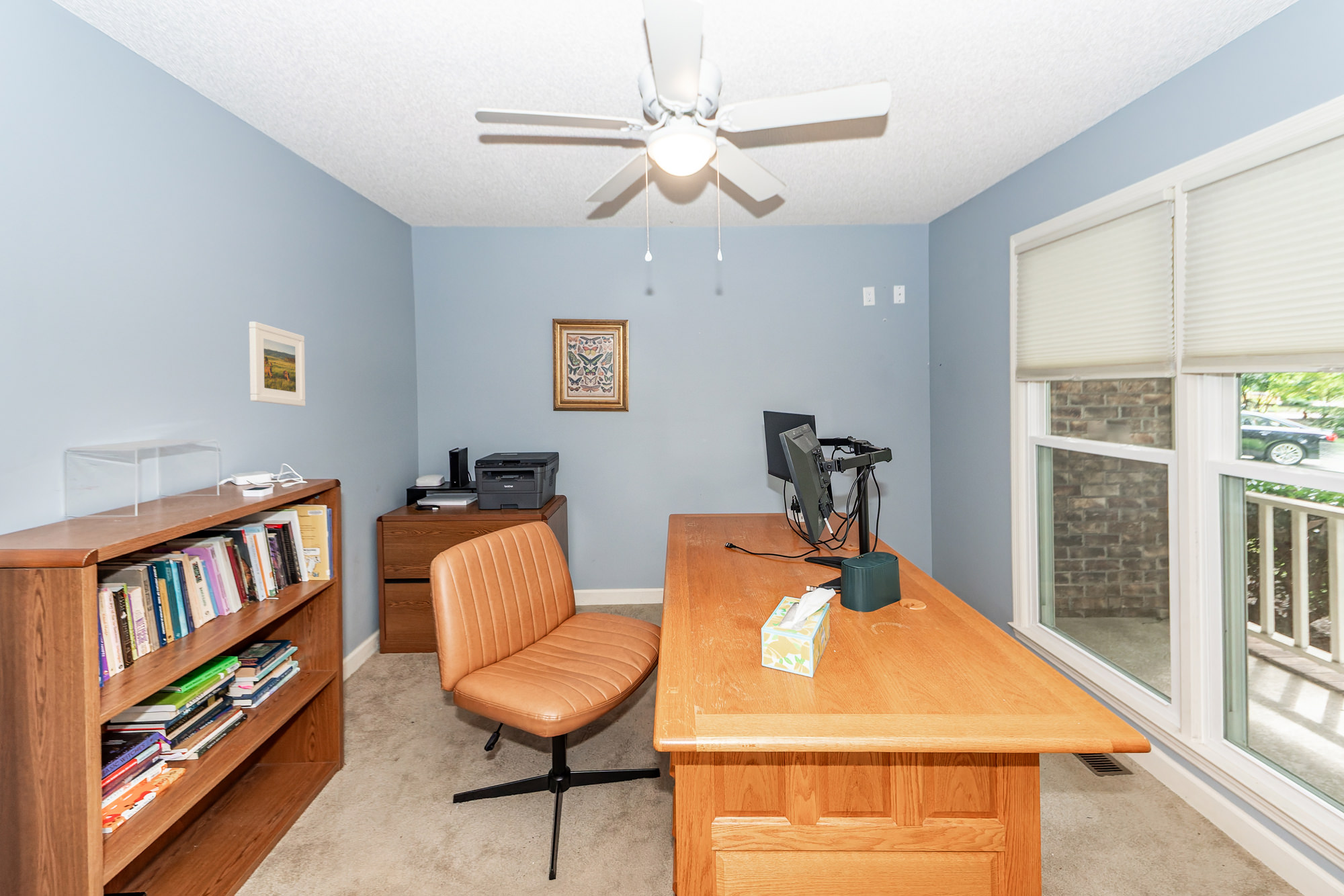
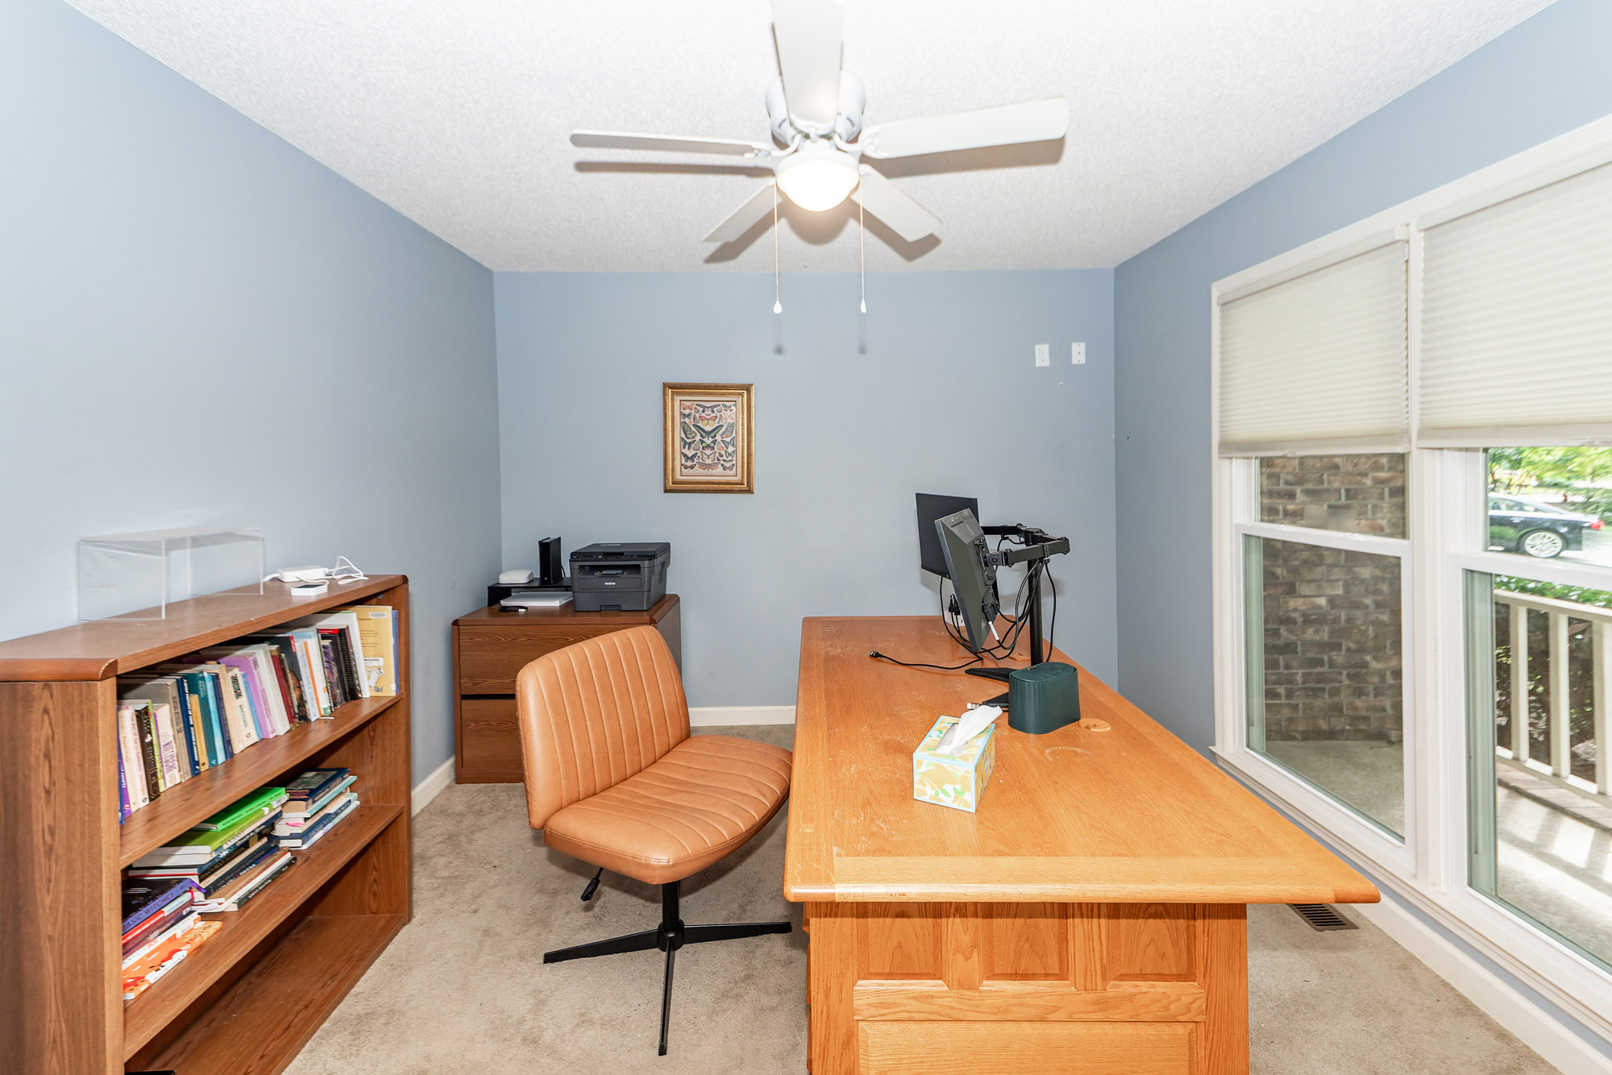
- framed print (279, 366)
